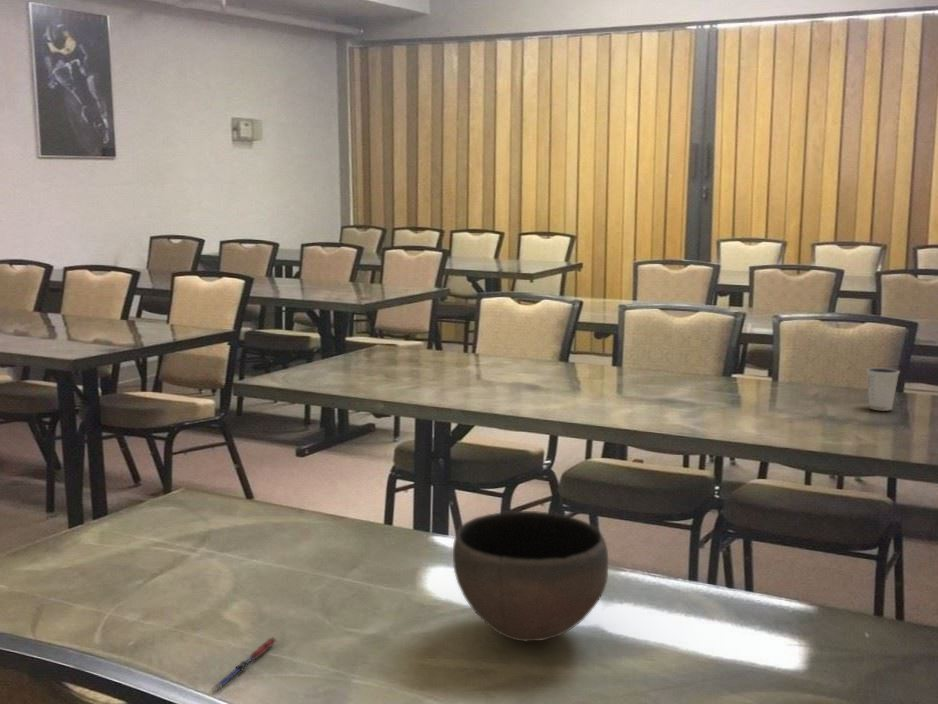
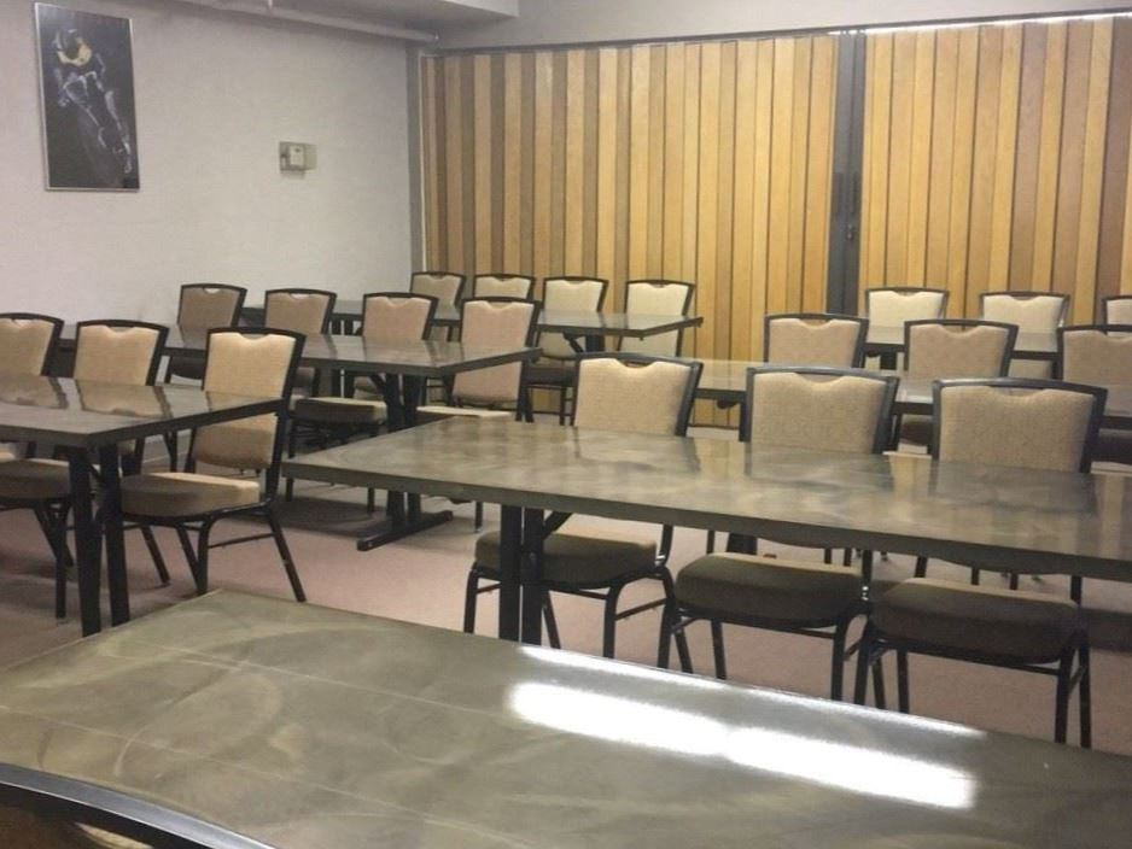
- bowl (530, 585)
- pen (245, 662)
- dixie cup (881, 389)
